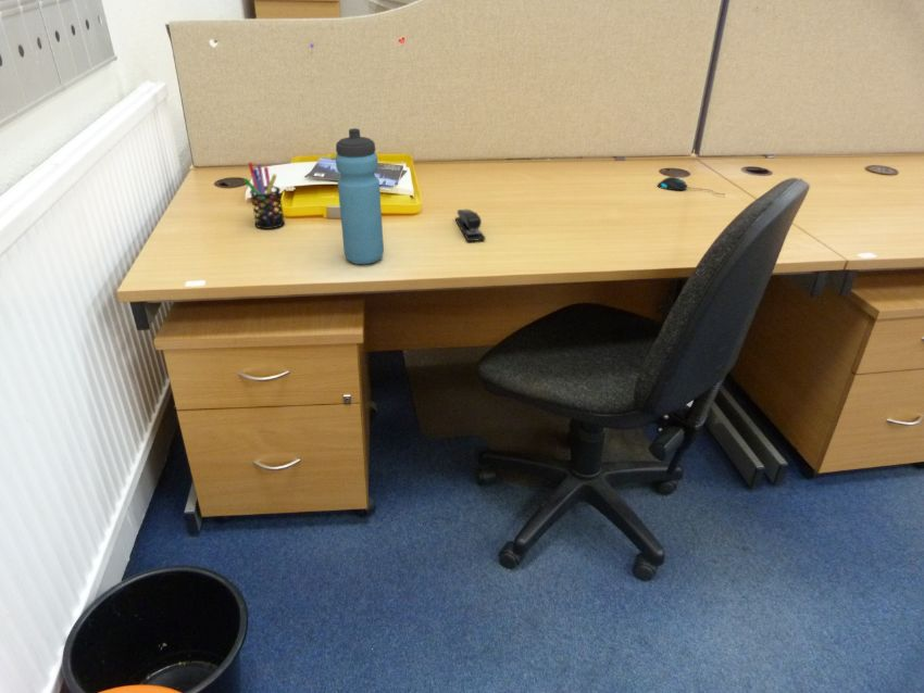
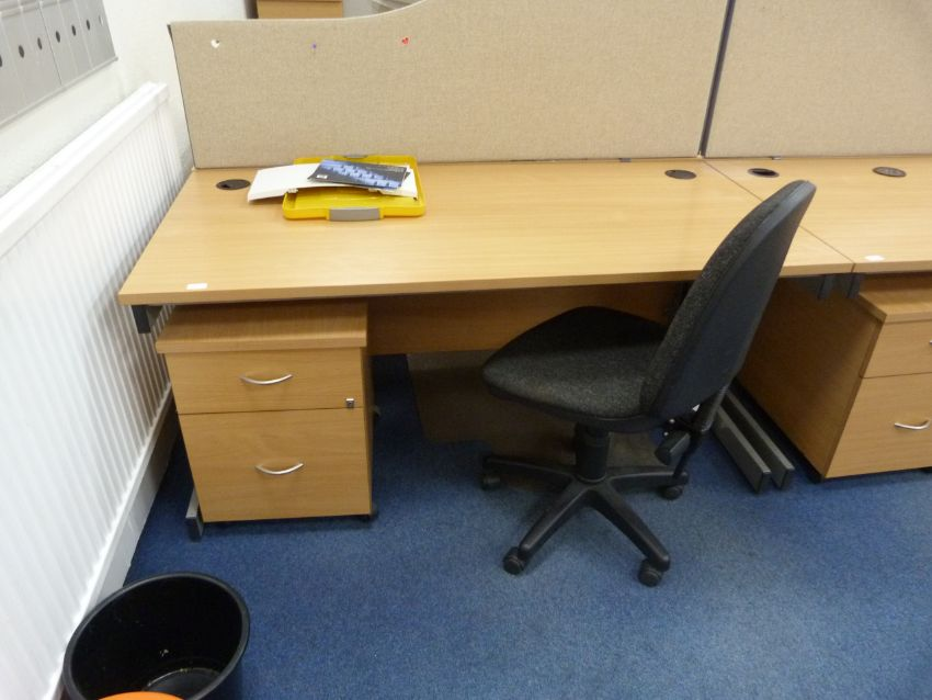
- pen holder (261, 194)
- stapler (469, 219)
- mouse (690, 188)
- water bottle (359, 197)
